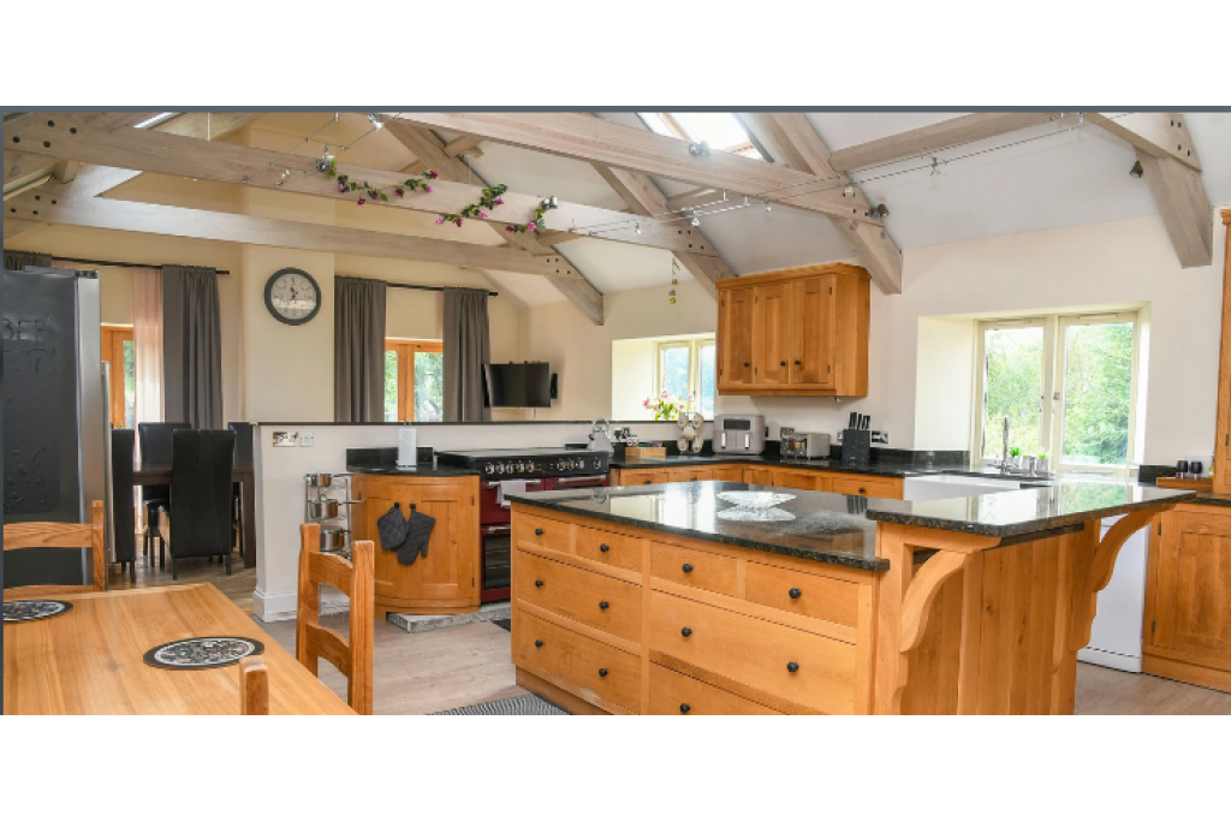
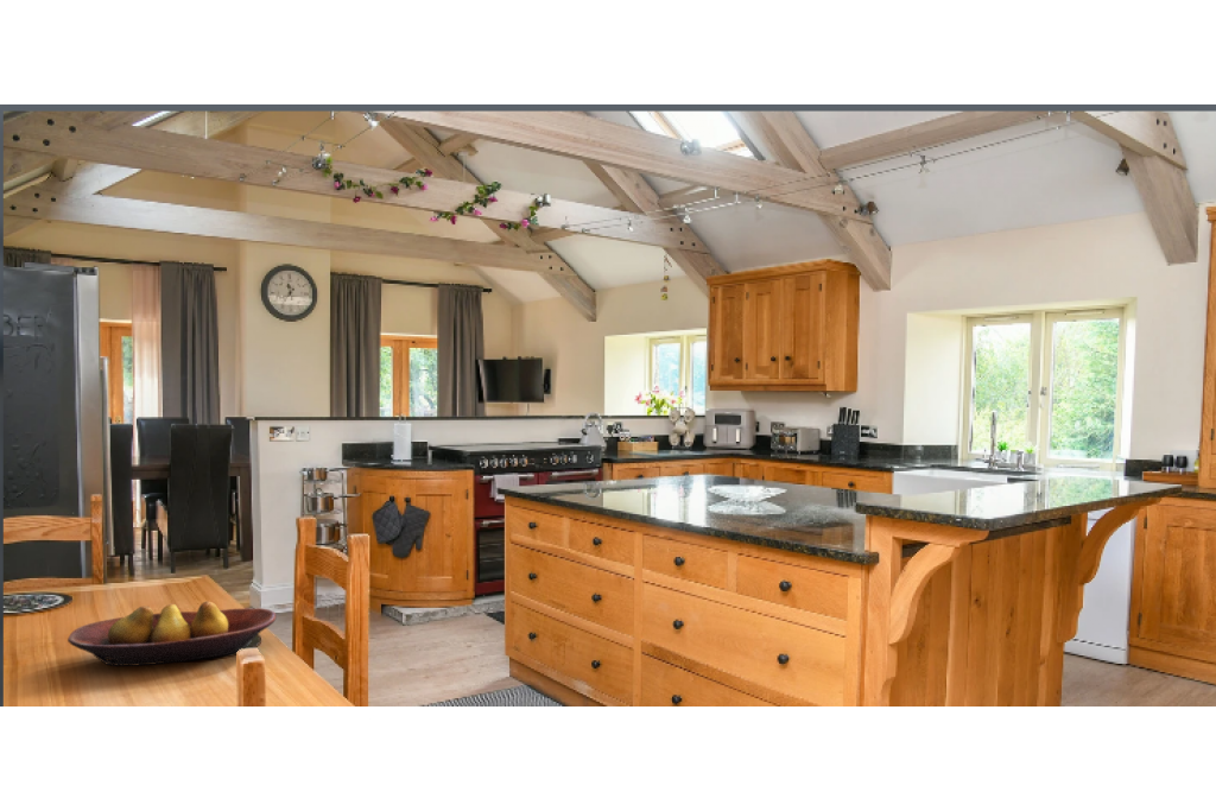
+ fruit bowl (177, 627)
